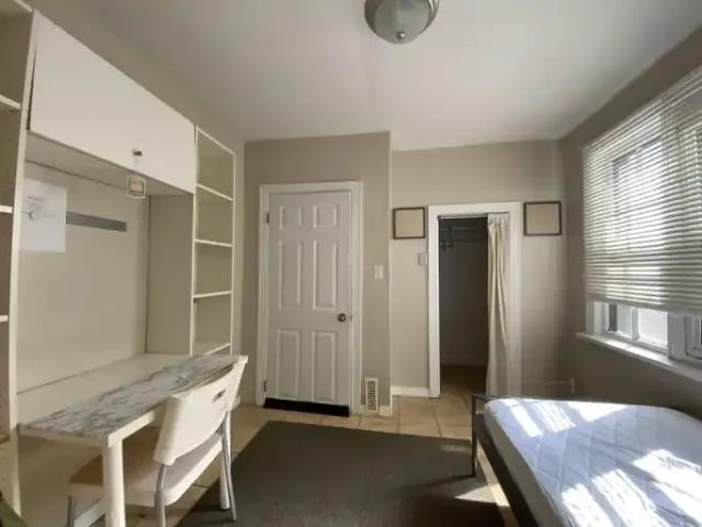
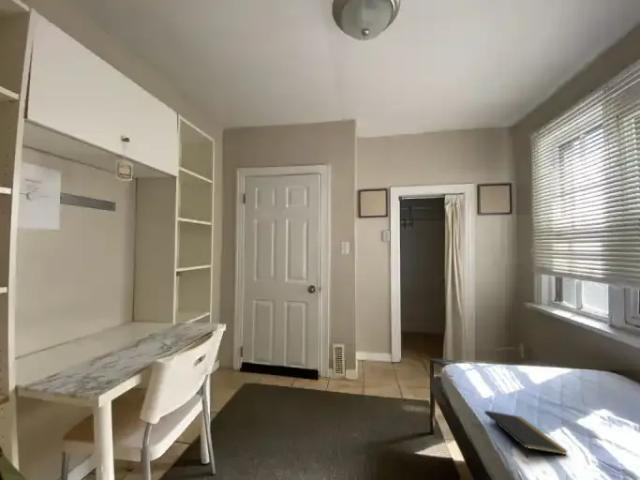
+ notepad (522, 430)
